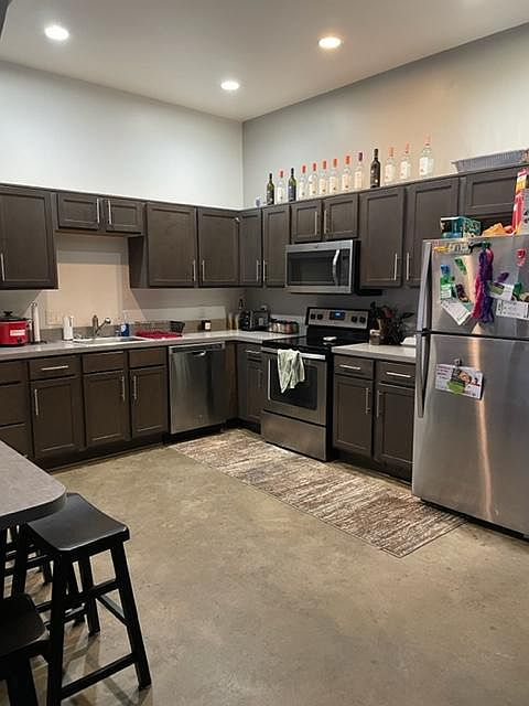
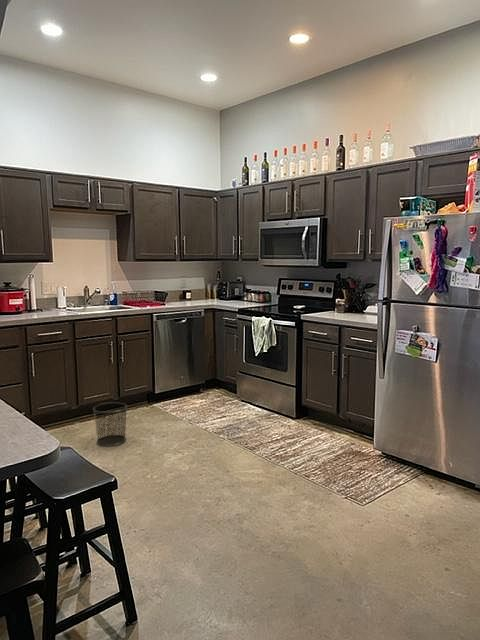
+ waste bin (110, 424)
